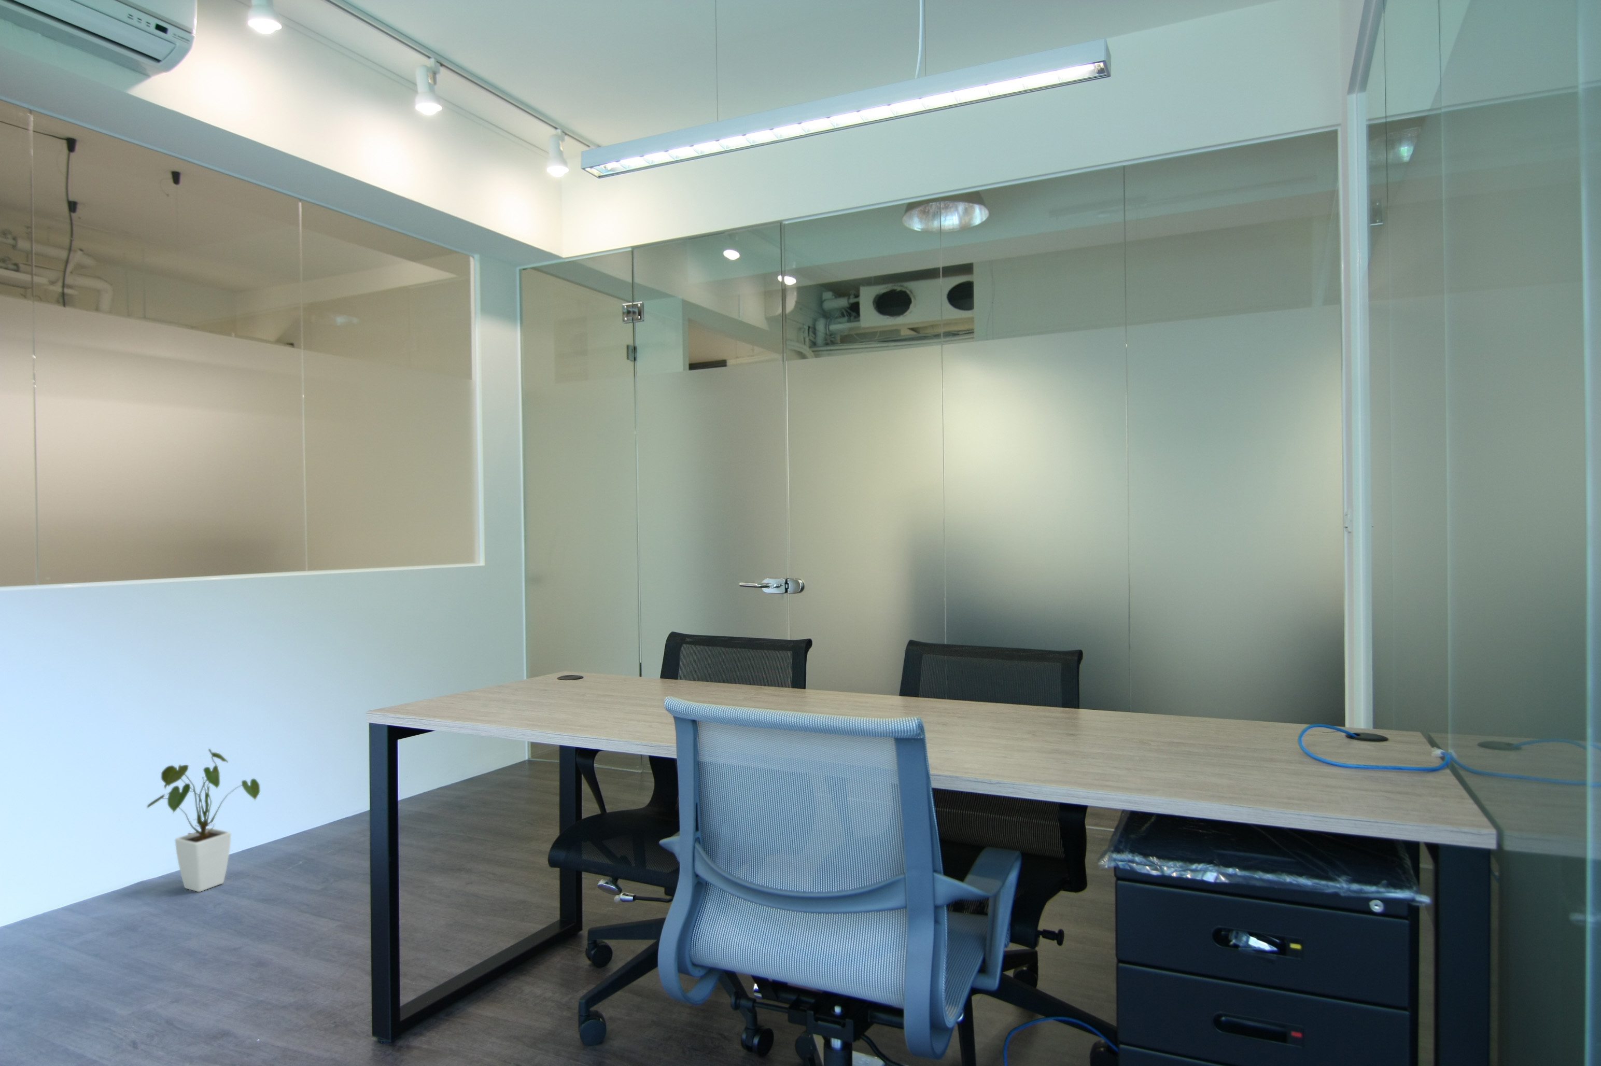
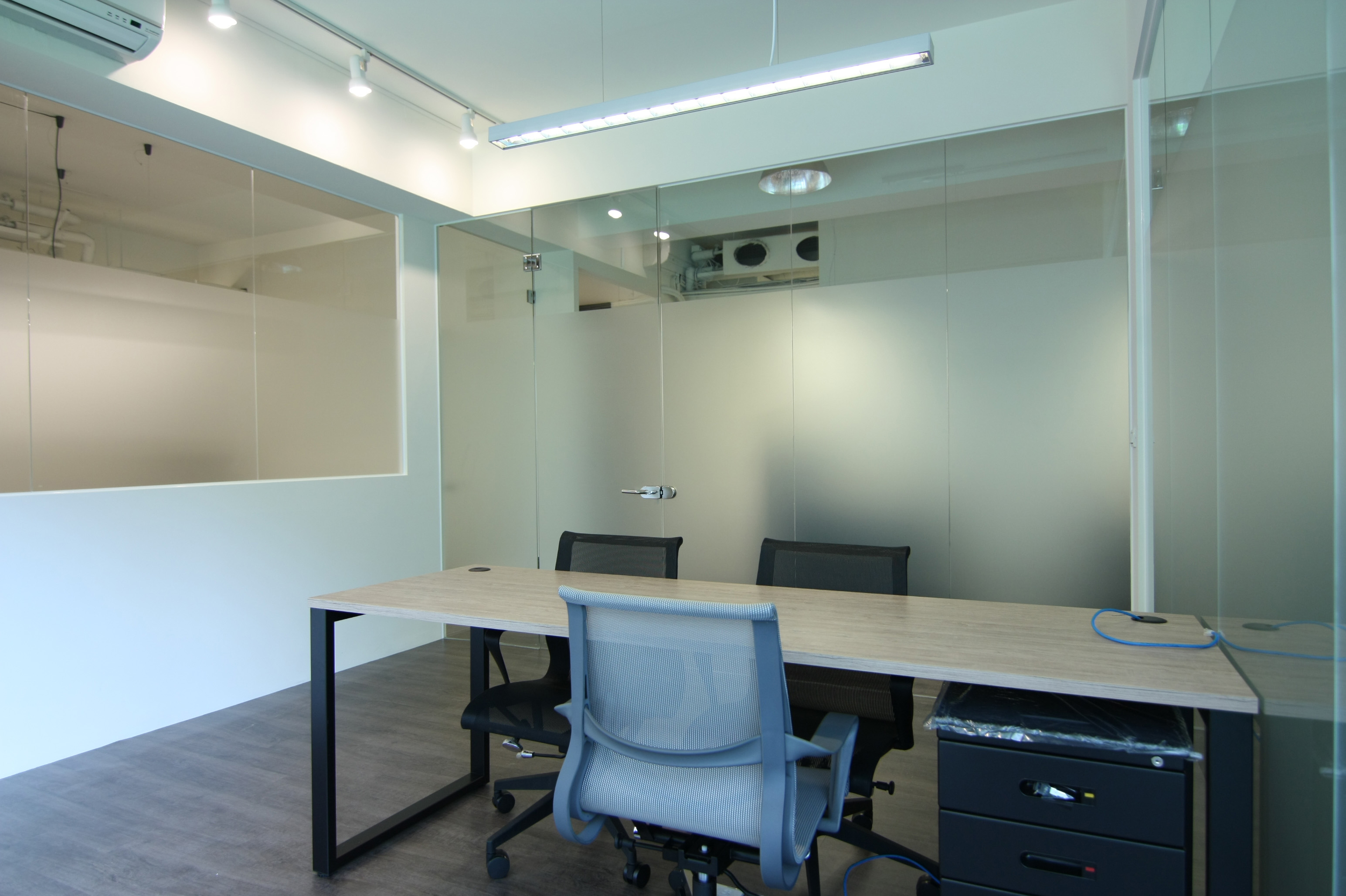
- house plant (212, 819)
